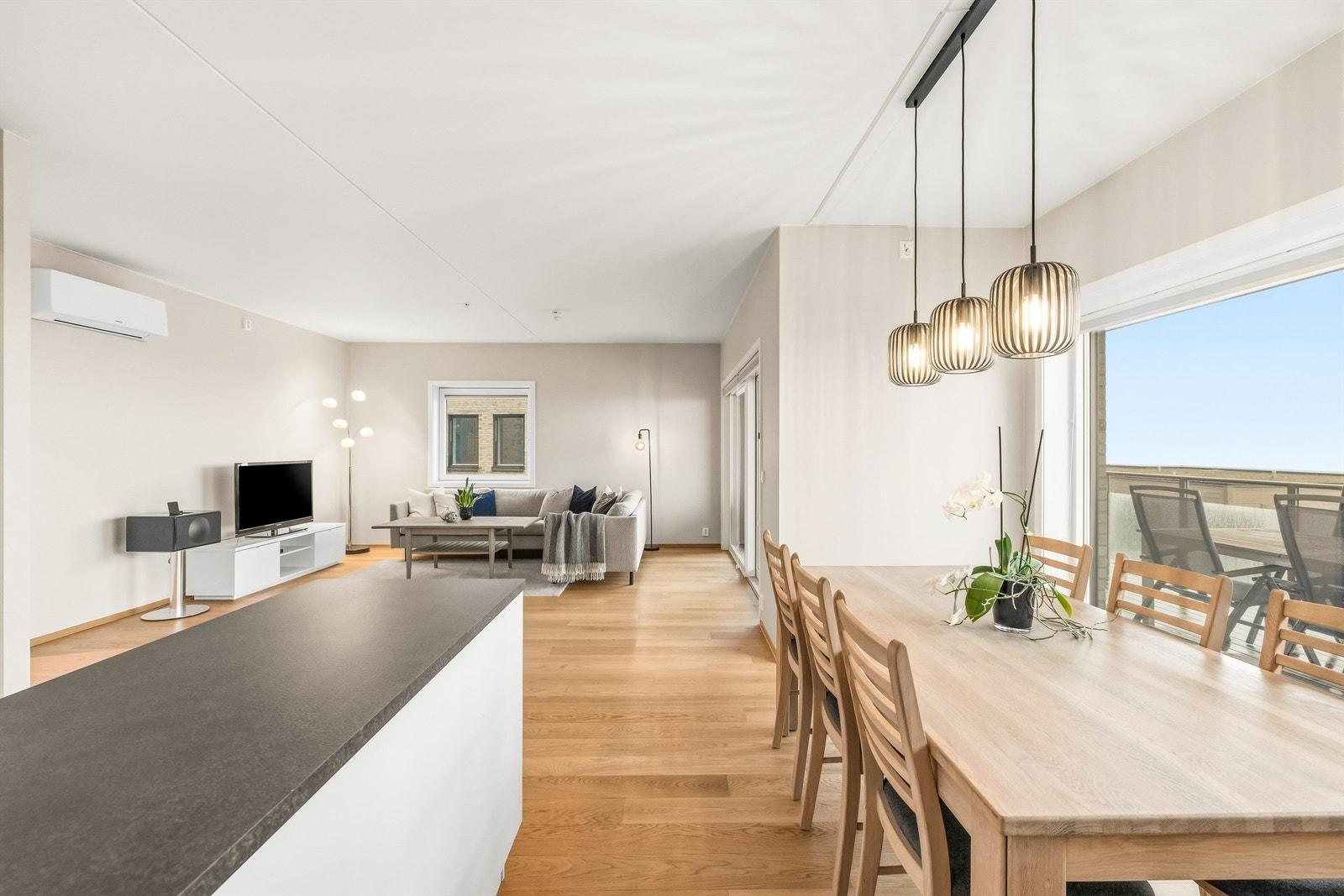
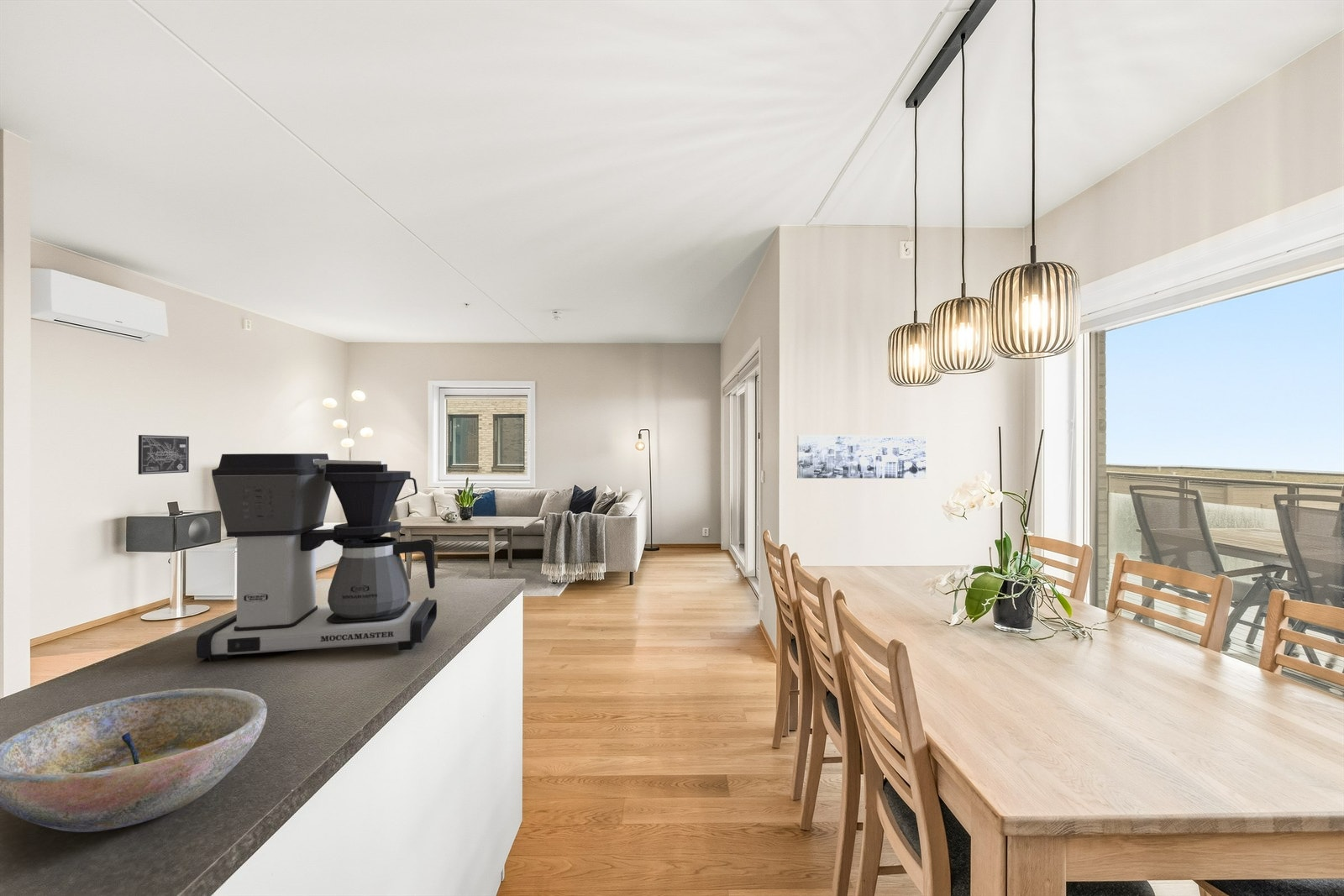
+ wall art (165, 454)
+ coffee maker (337, 543)
+ wall art (861, 457)
+ bowl (140, 760)
